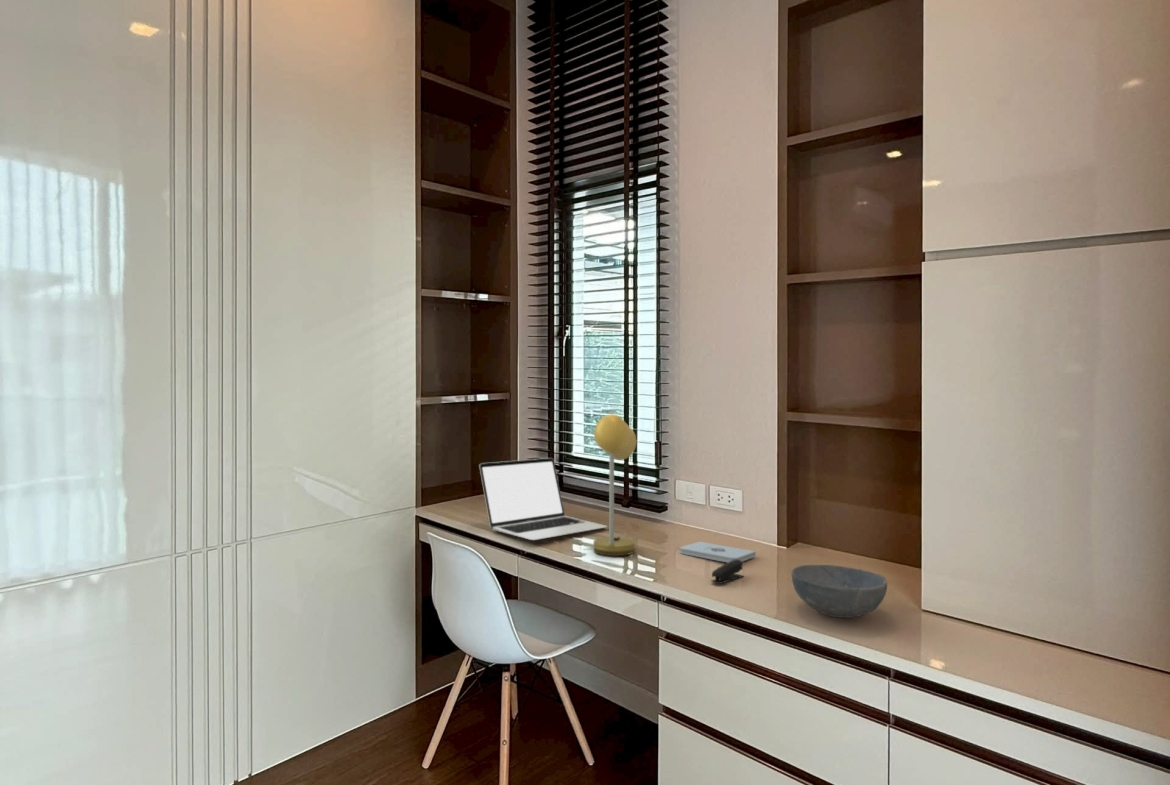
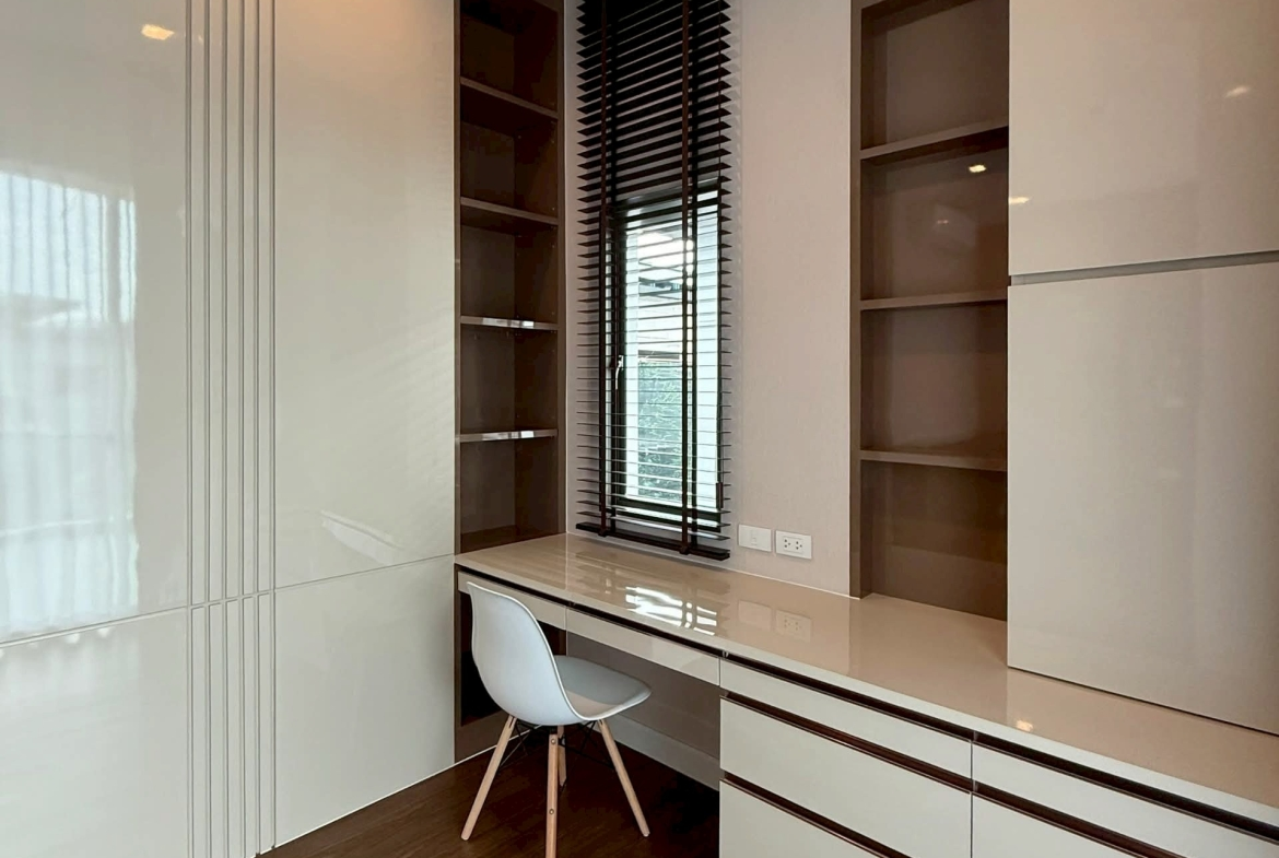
- laptop (543, 496)
- bowl (838, 594)
- notepad (716, 552)
- desk lamp (613, 482)
- stapler (727, 571)
